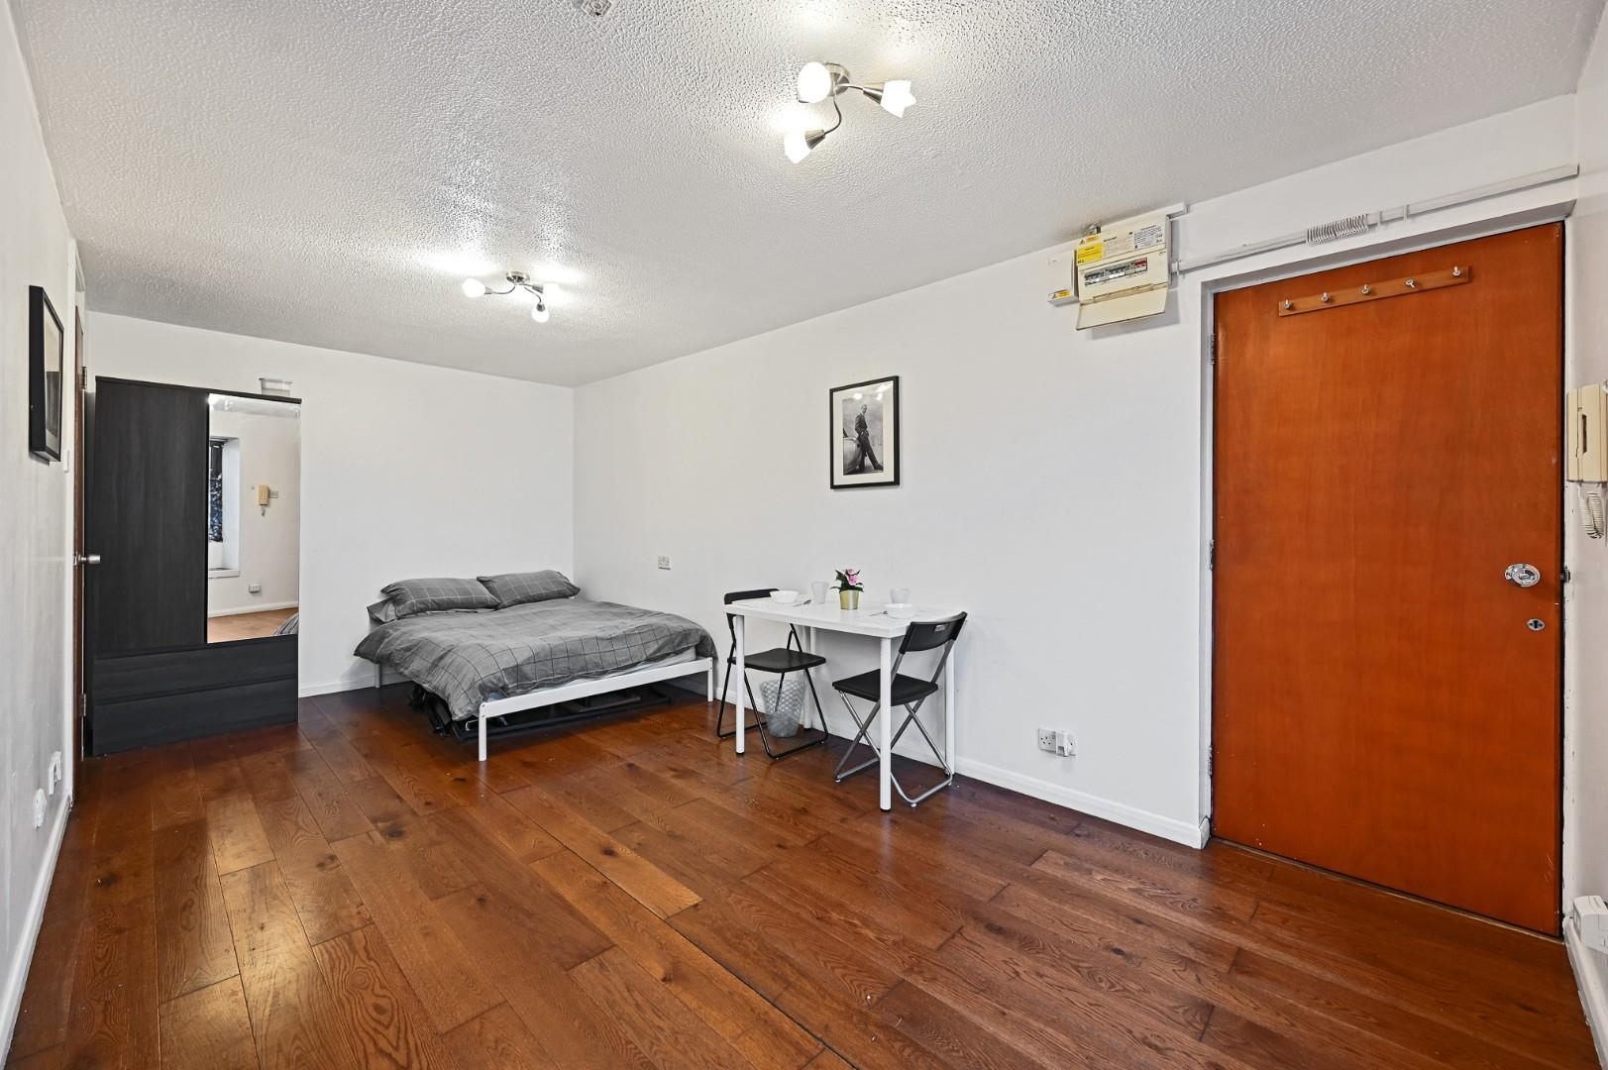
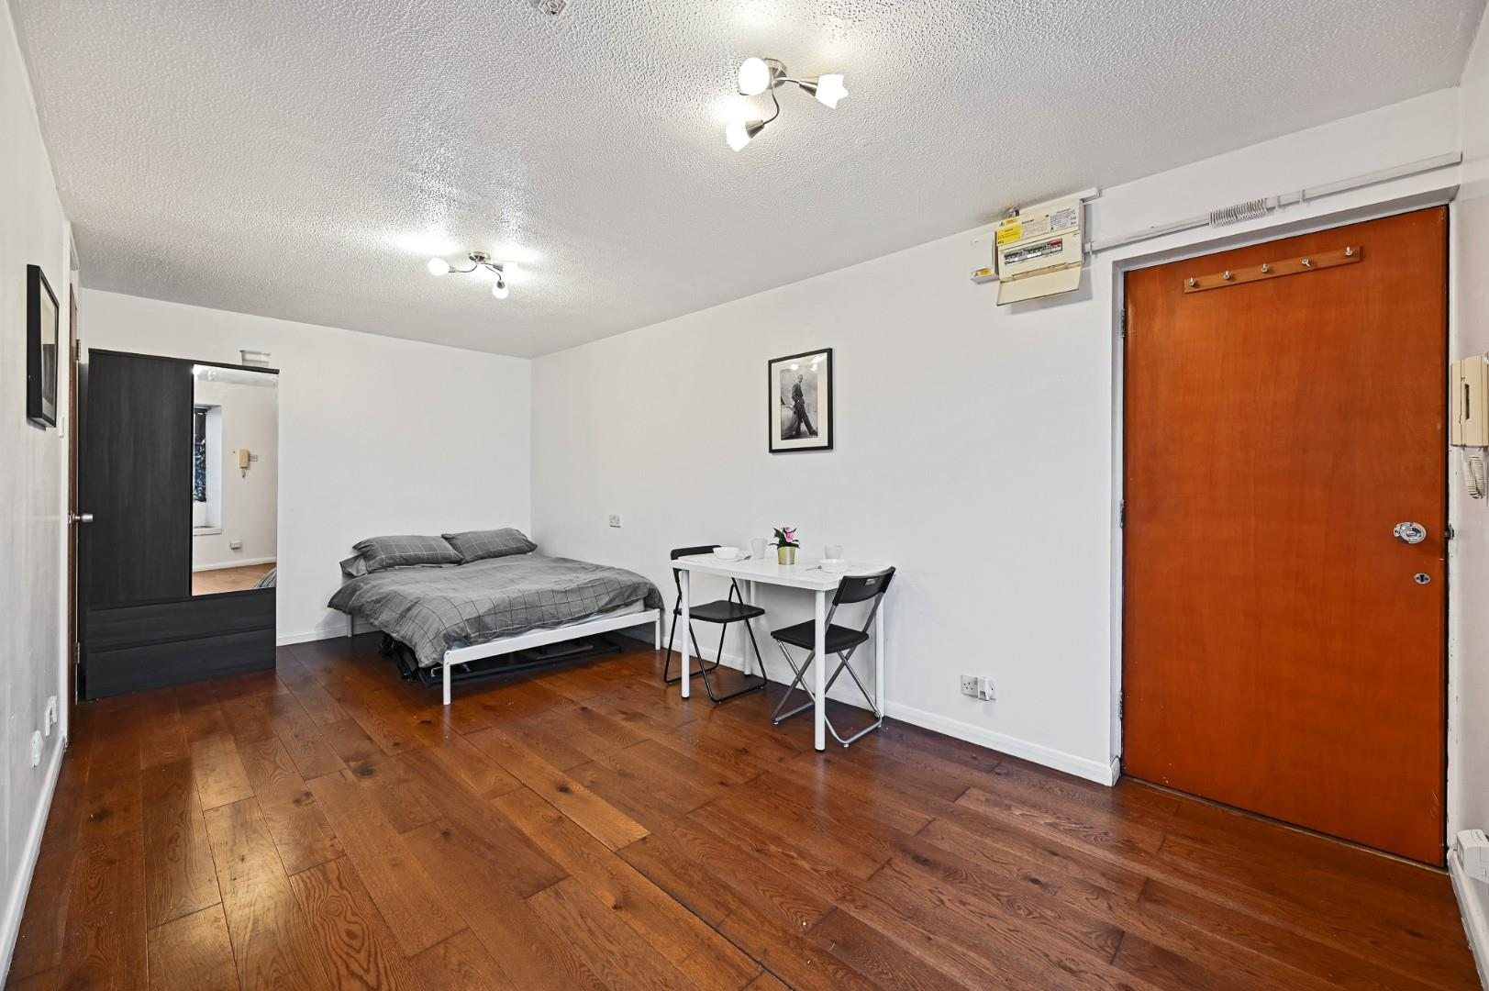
- waste basket (783, 708)
